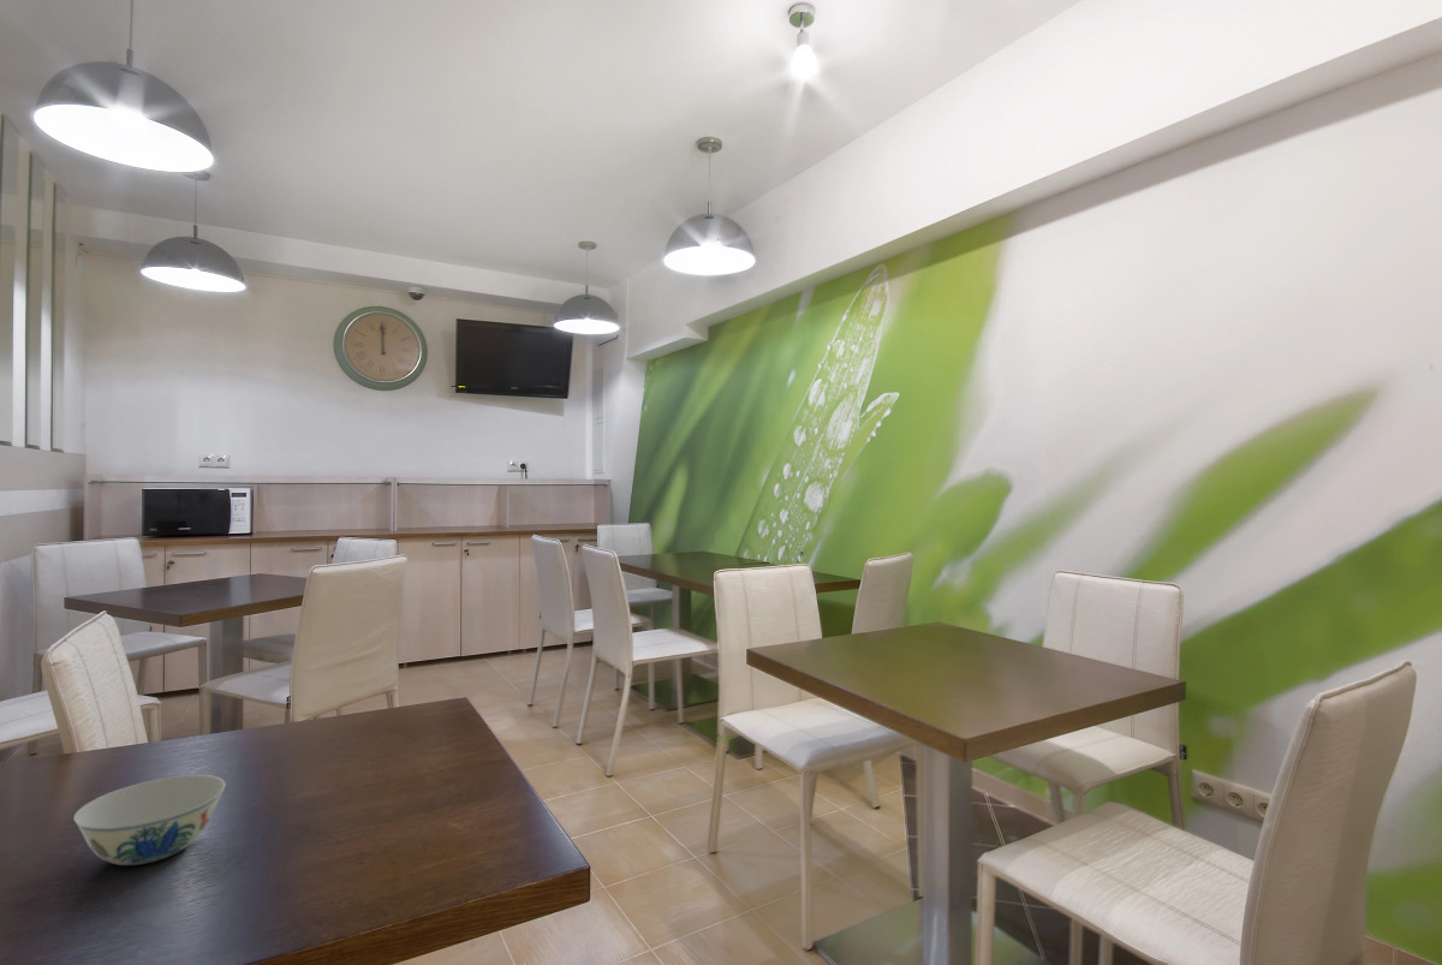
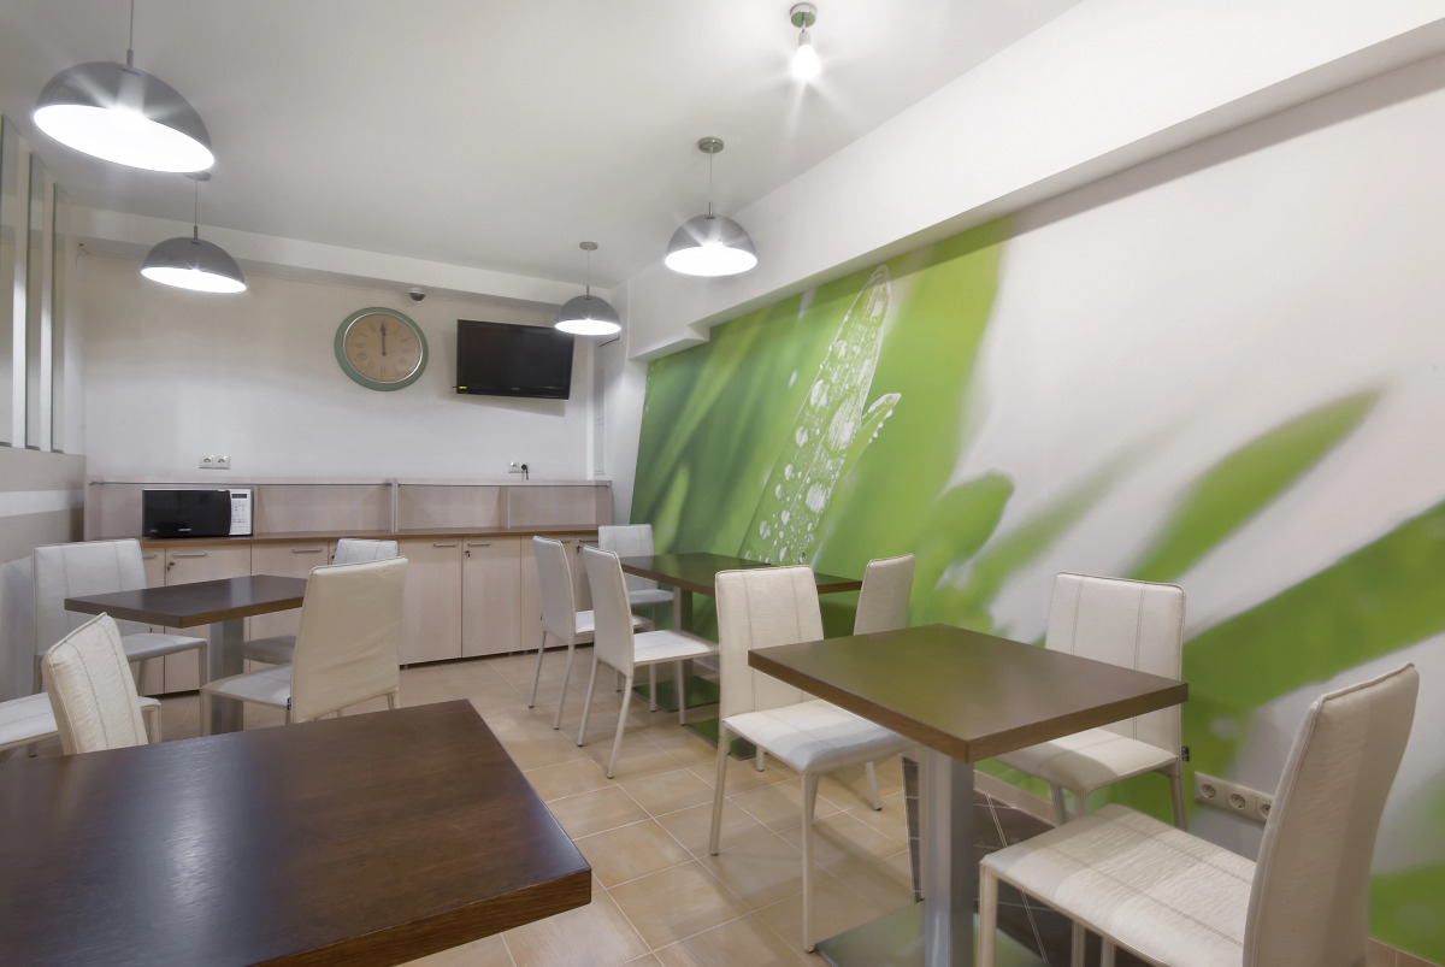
- chinaware (153, 824)
